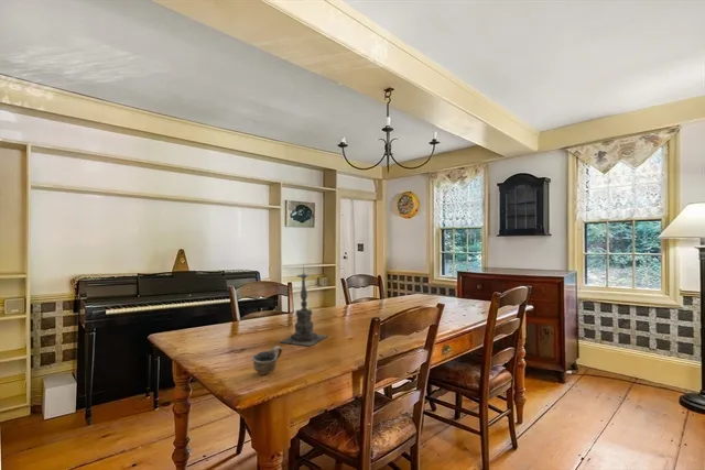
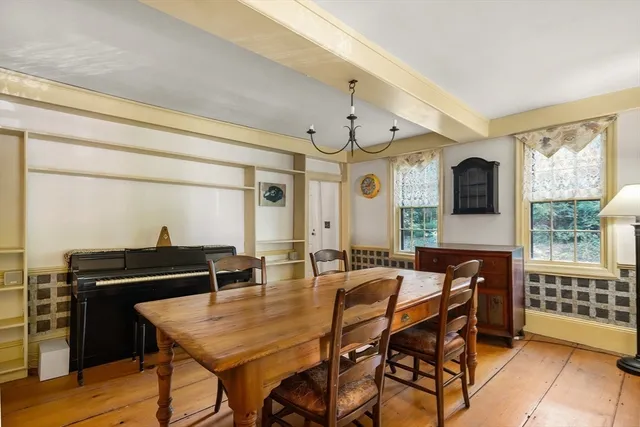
- candle holder (304, 302)
- cup (267, 360)
